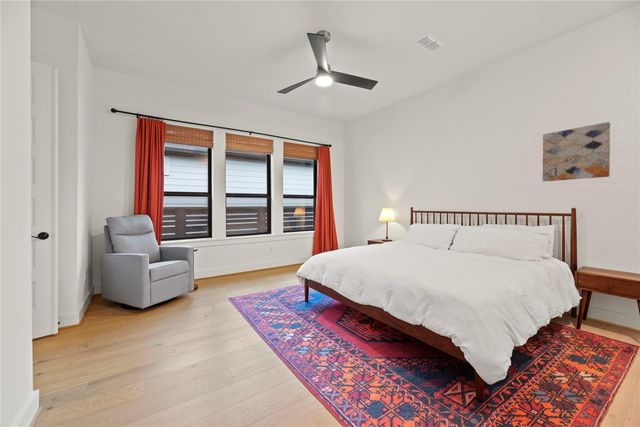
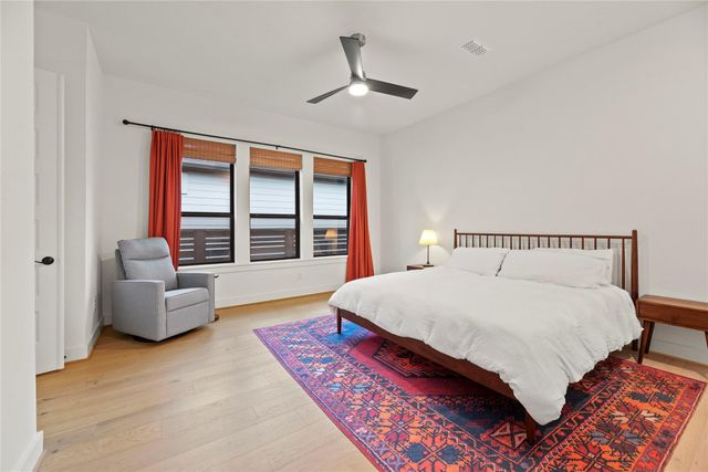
- wall art (573, 154)
